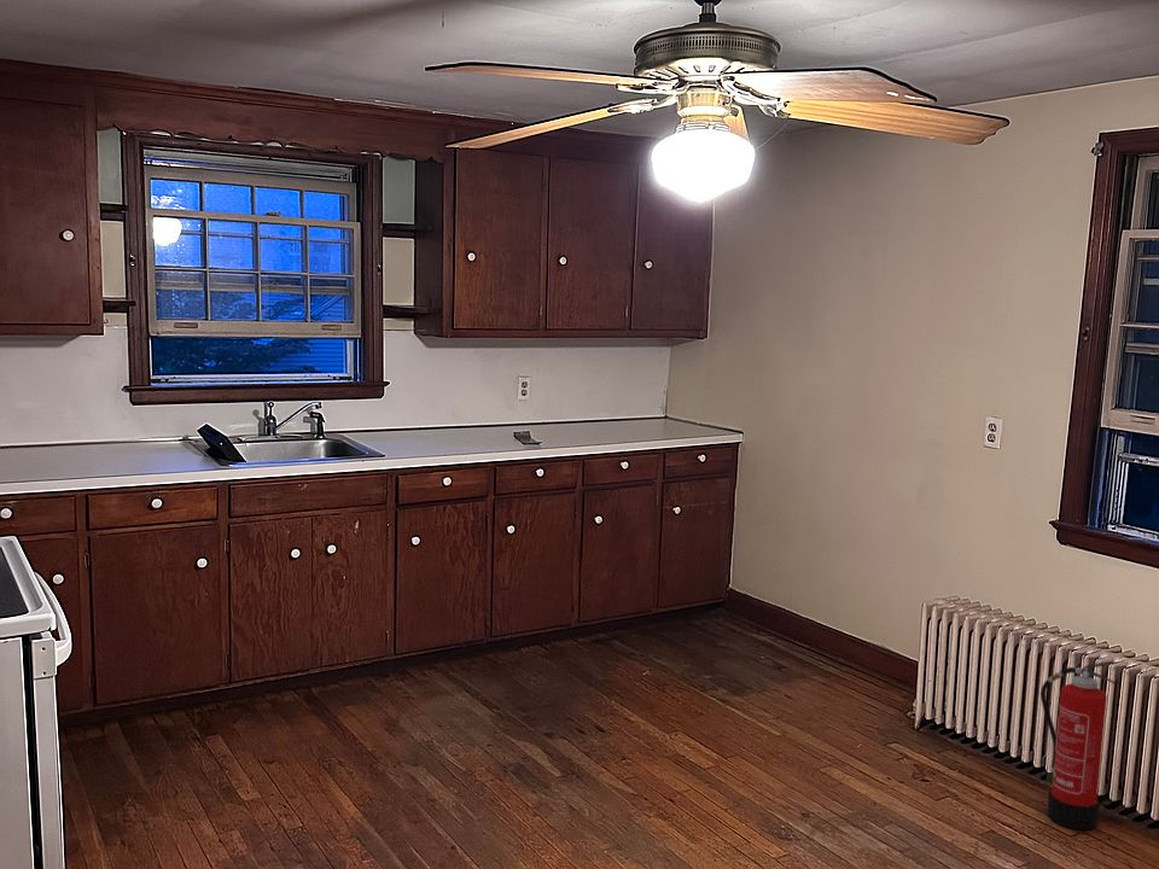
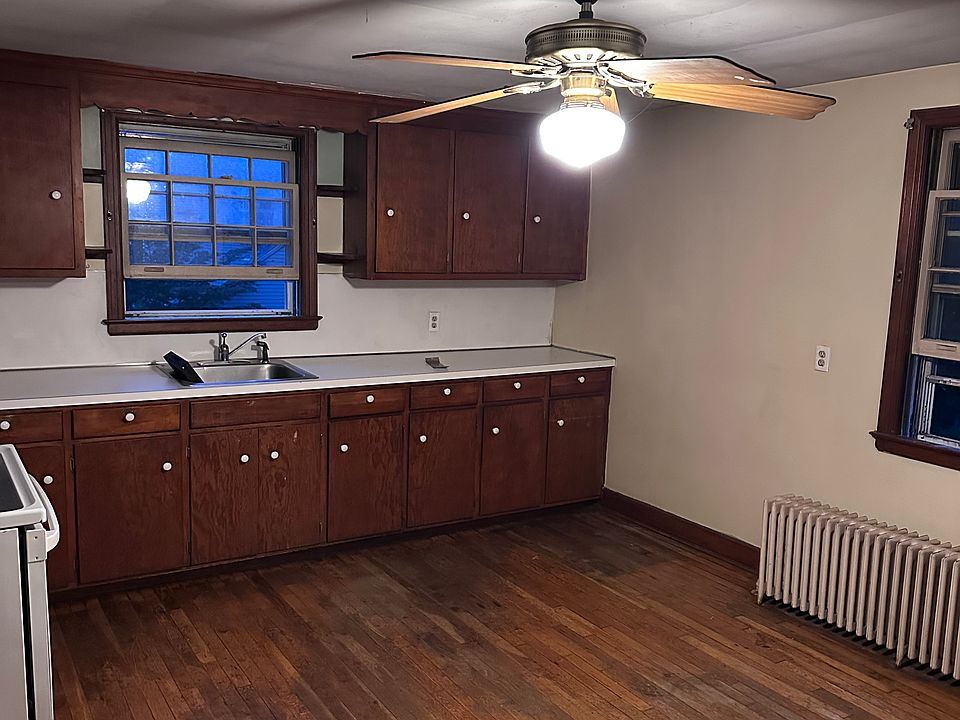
- fire extinguisher (1071, 734)
